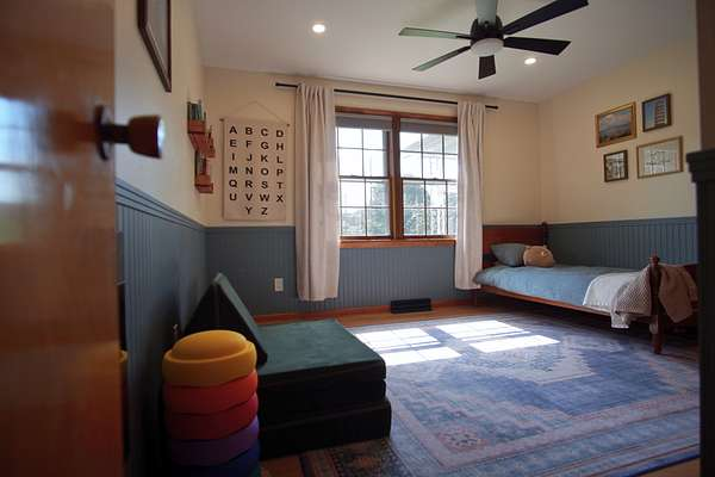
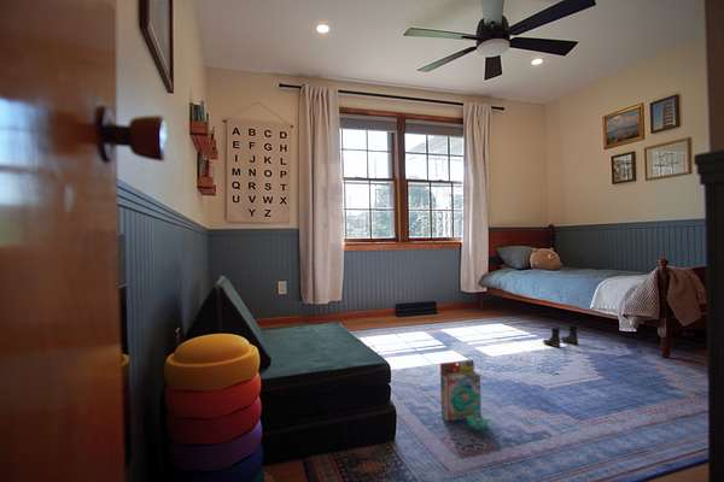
+ boots (559, 335)
+ toy box (468, 396)
